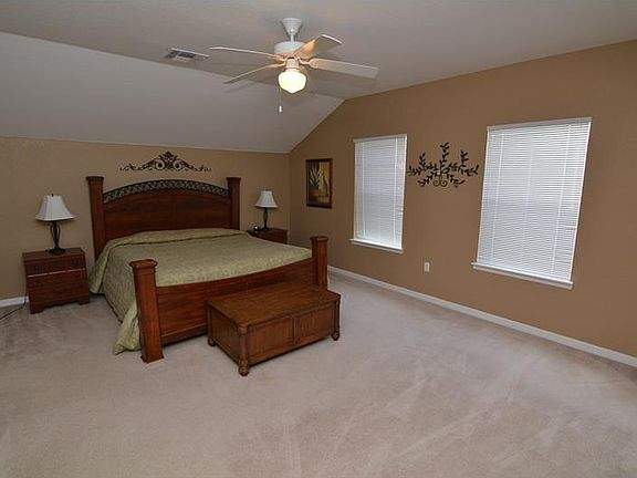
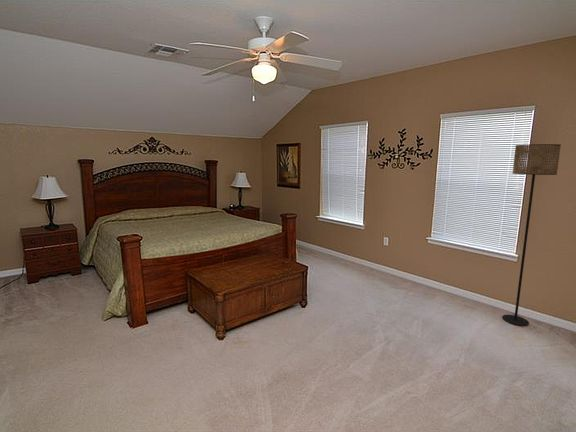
+ floor lamp (525, 236)
